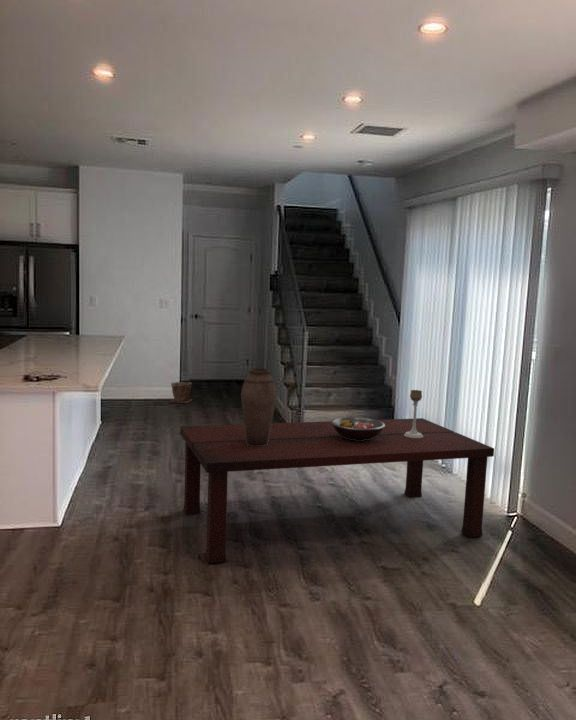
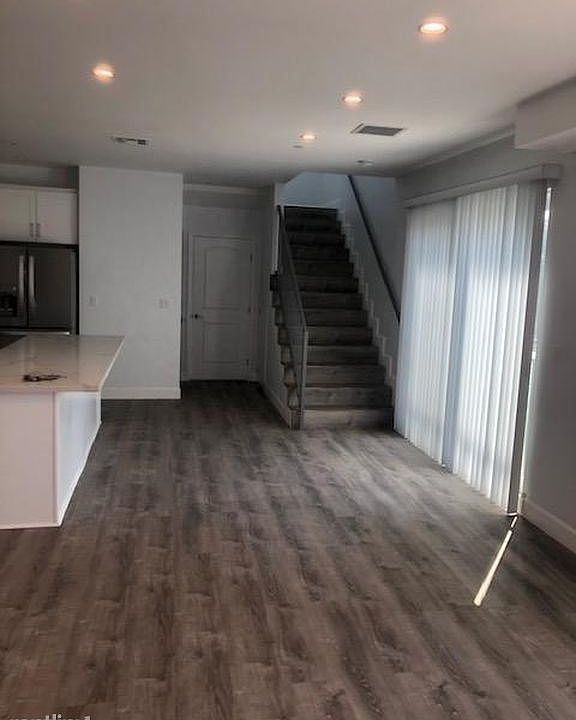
- plant pot (181, 391)
- dining table (330, 465)
- candle holder (414, 413)
- fruit bowl (357, 428)
- vase (258, 405)
